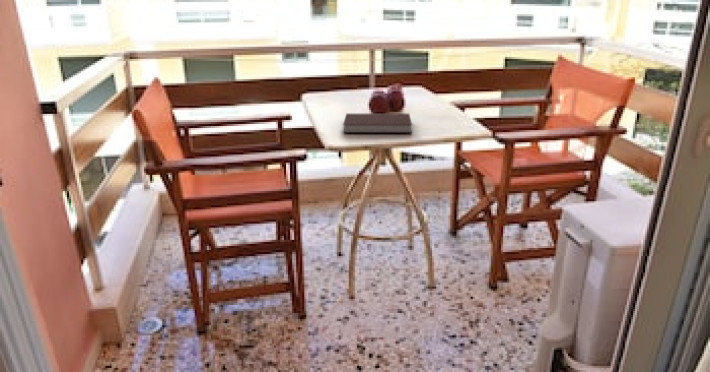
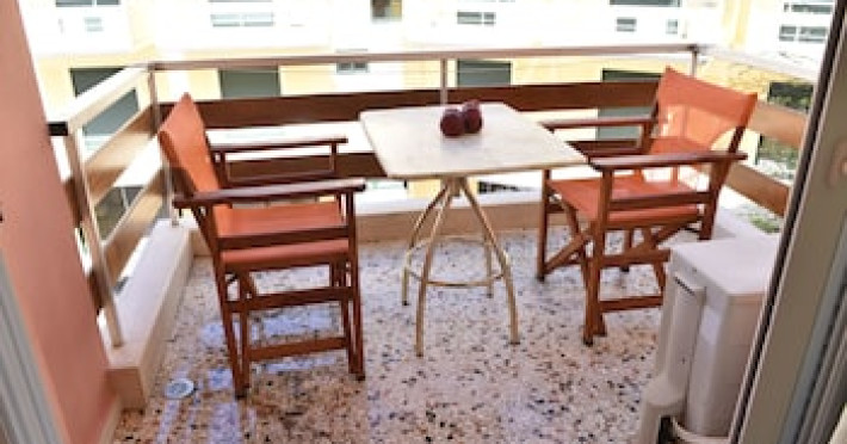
- notebook (377, 122)
